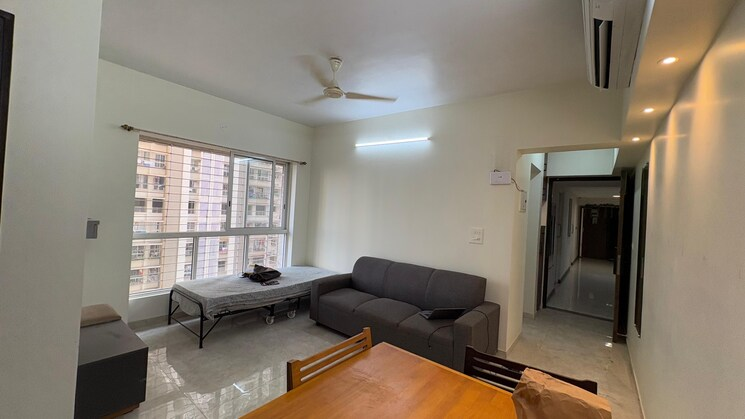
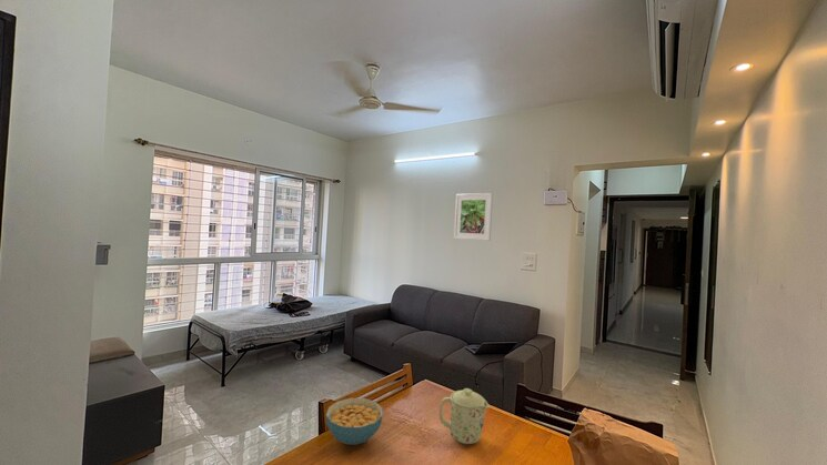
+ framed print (472, 216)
+ mug (463, 413)
+ cereal bowl (354, 425)
